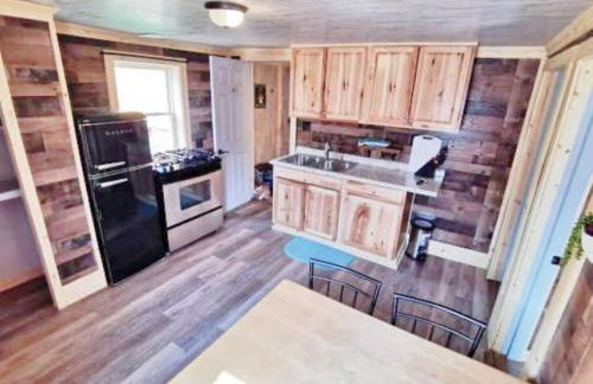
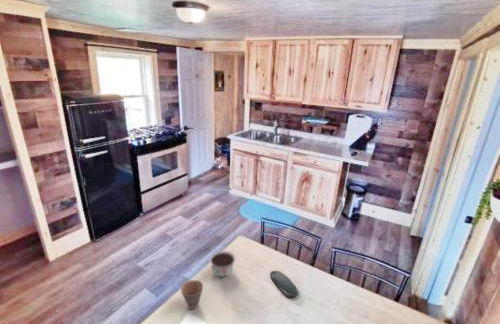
+ cup (192, 296)
+ bowl (222, 266)
+ oval tray (283, 283)
